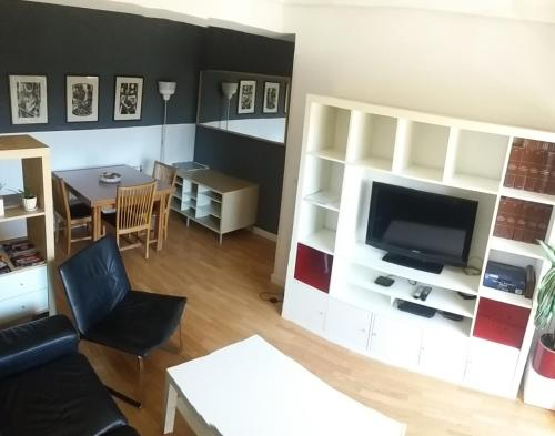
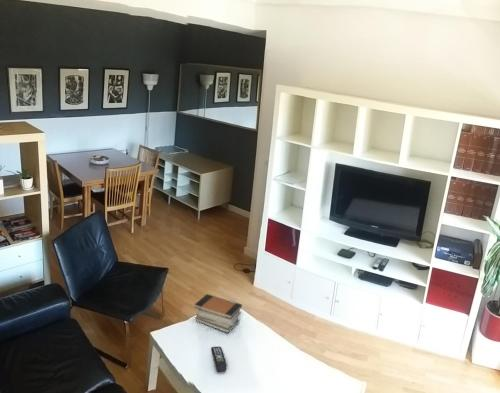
+ book stack (218, 313)
+ remote control (218, 357)
